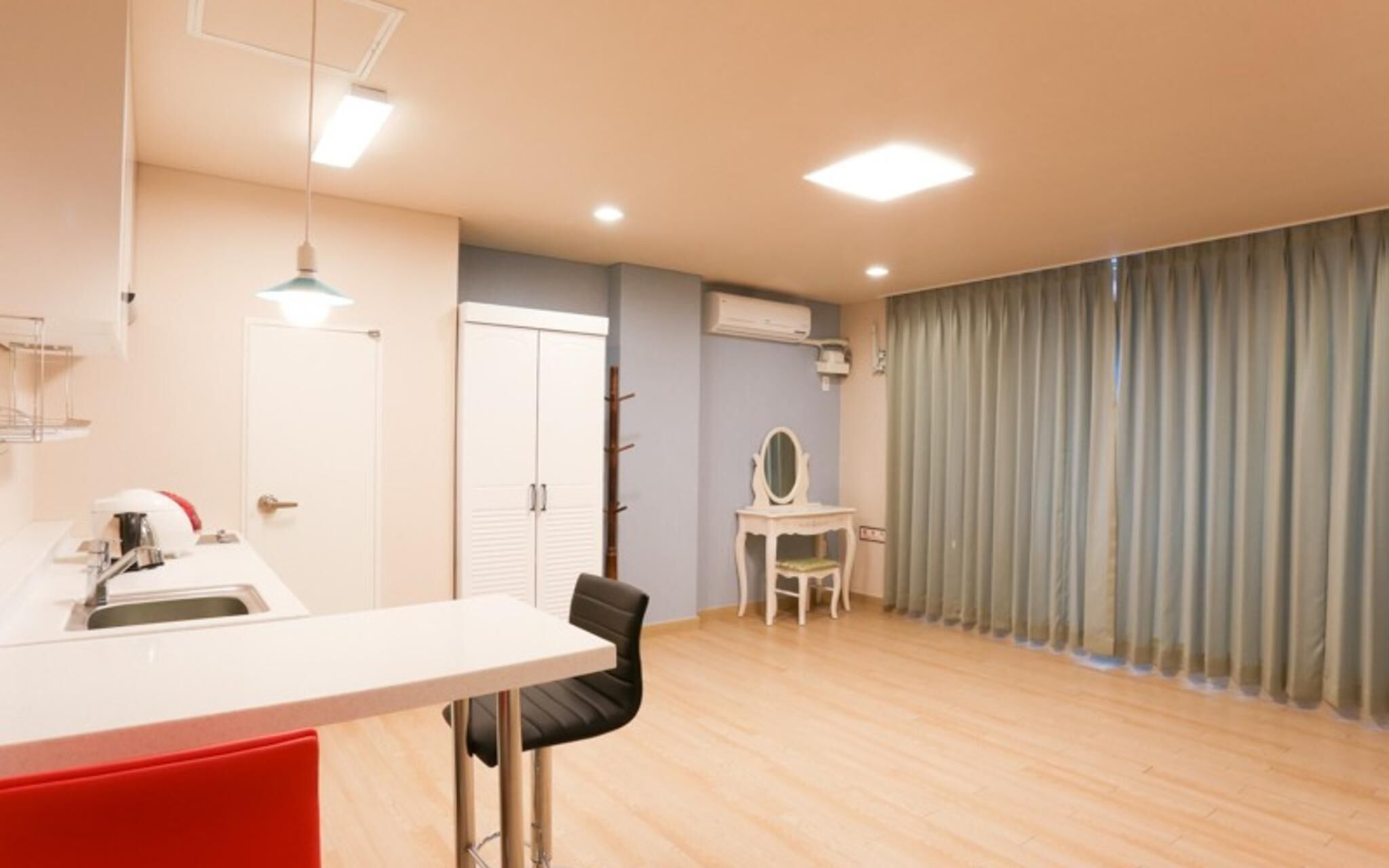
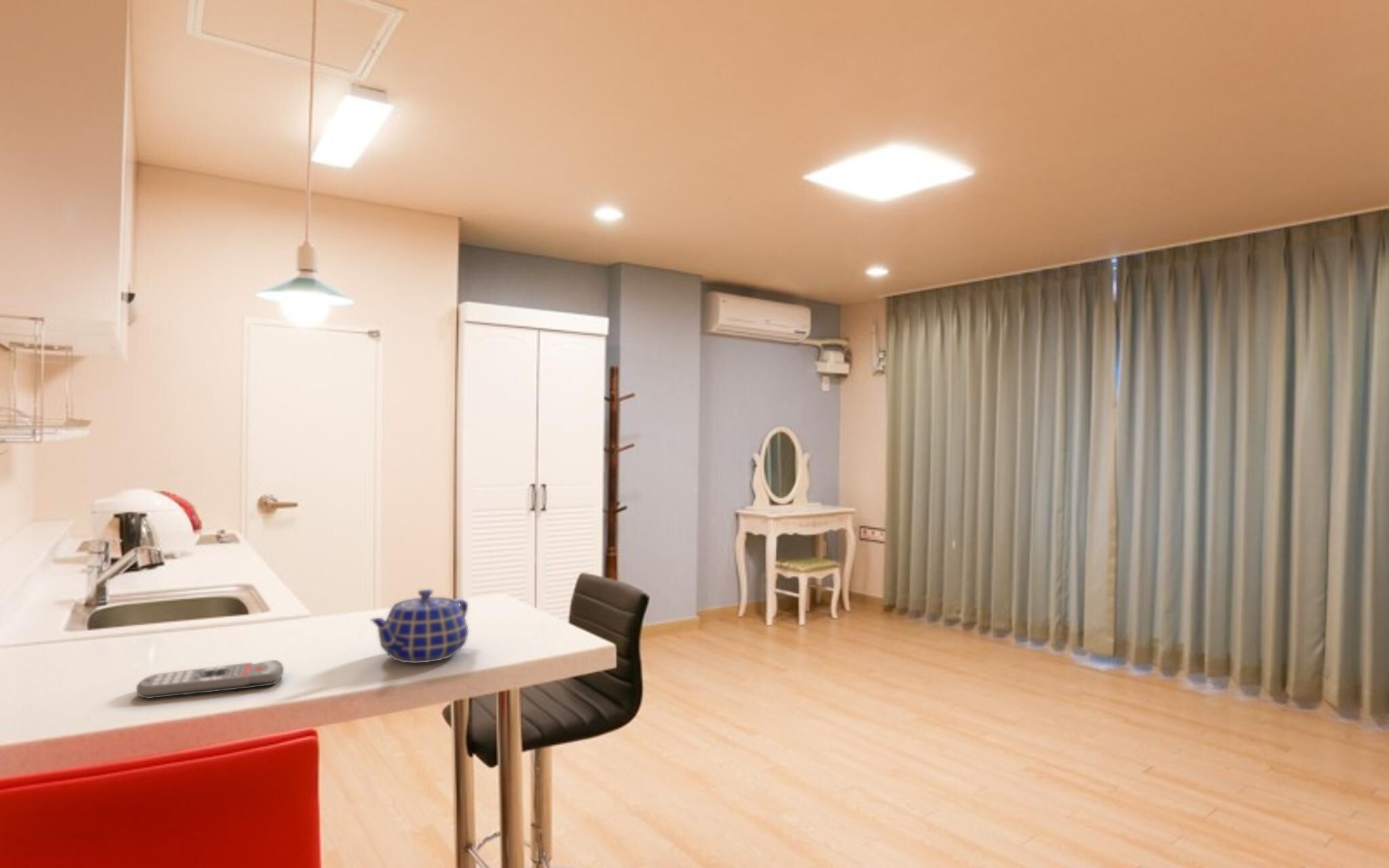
+ remote control (212, 679)
+ teapot (422, 623)
